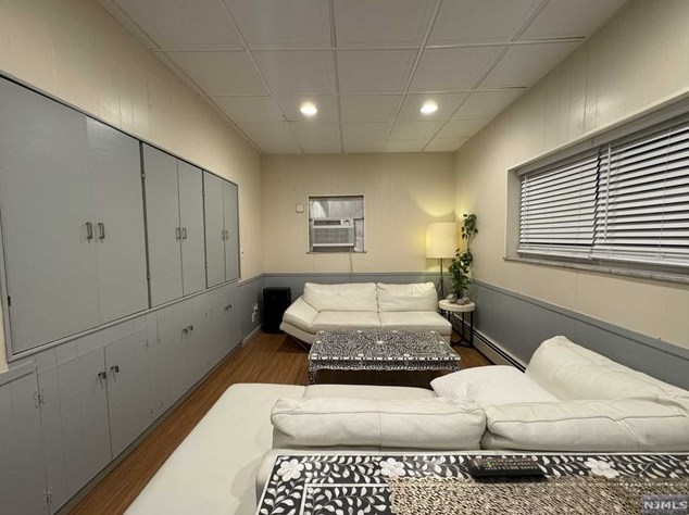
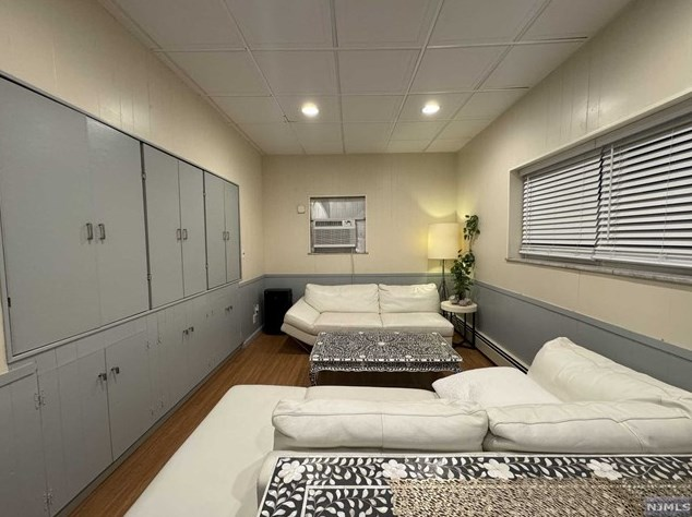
- remote control (504, 467)
